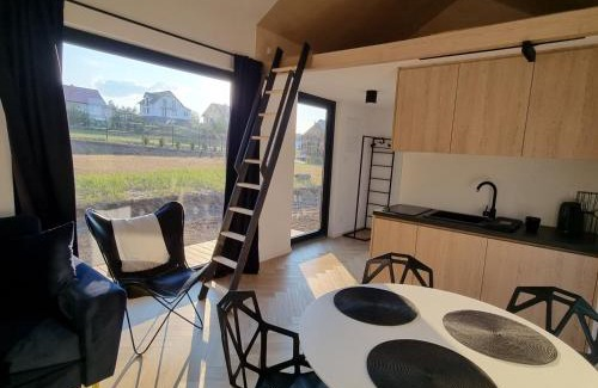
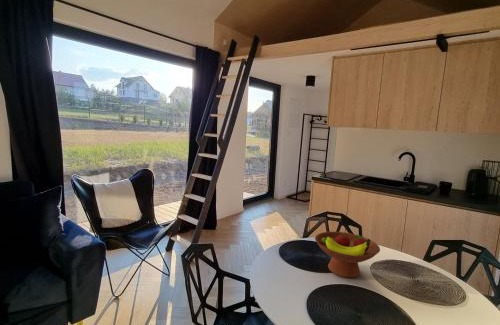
+ fruit bowl (345, 251)
